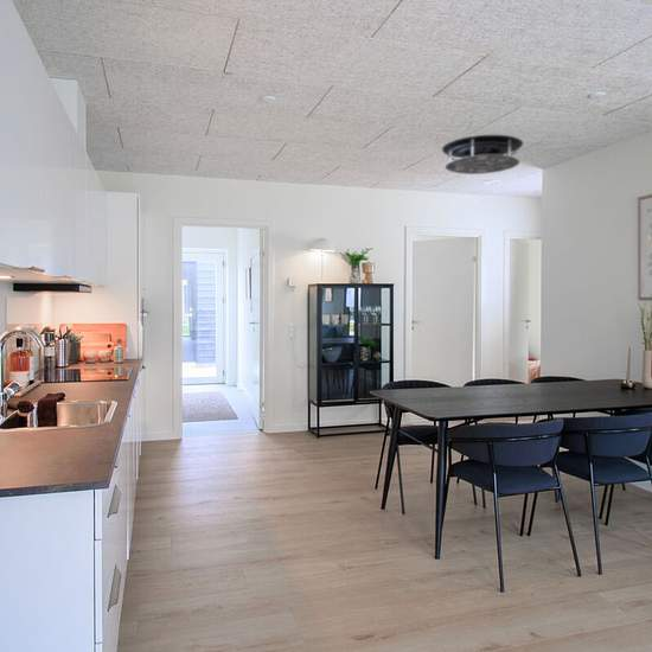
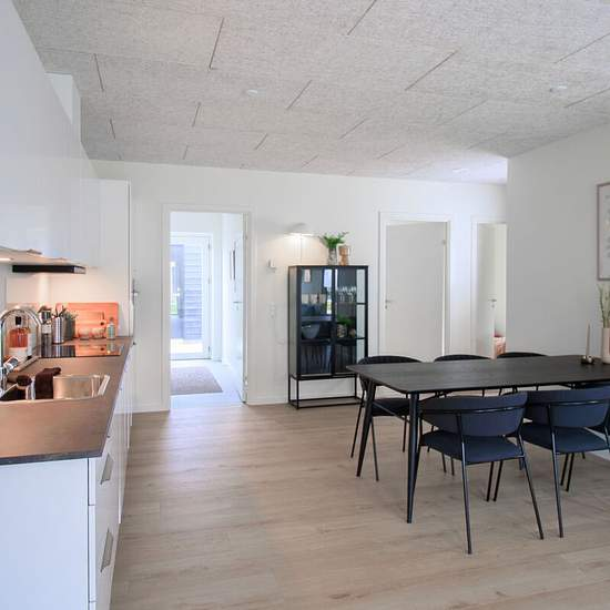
- ceiling light fixture (481, 155)
